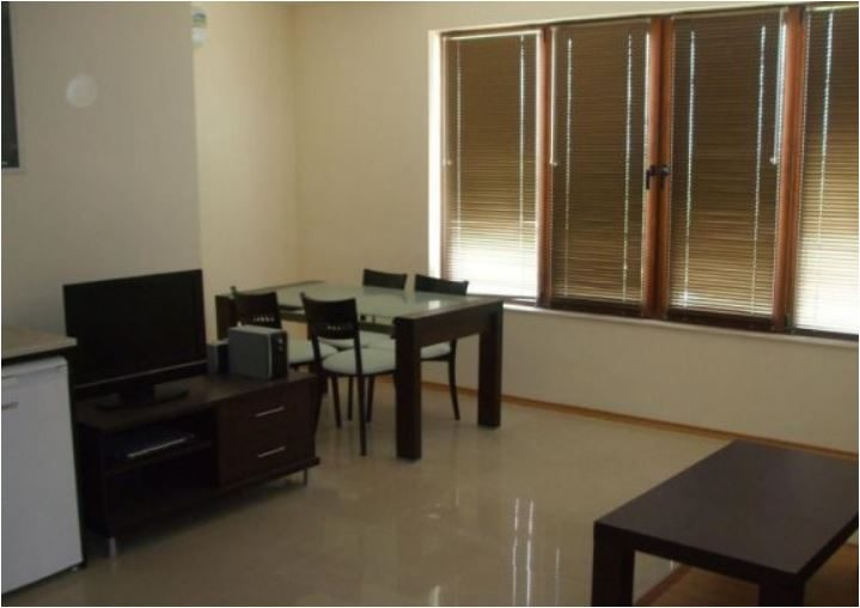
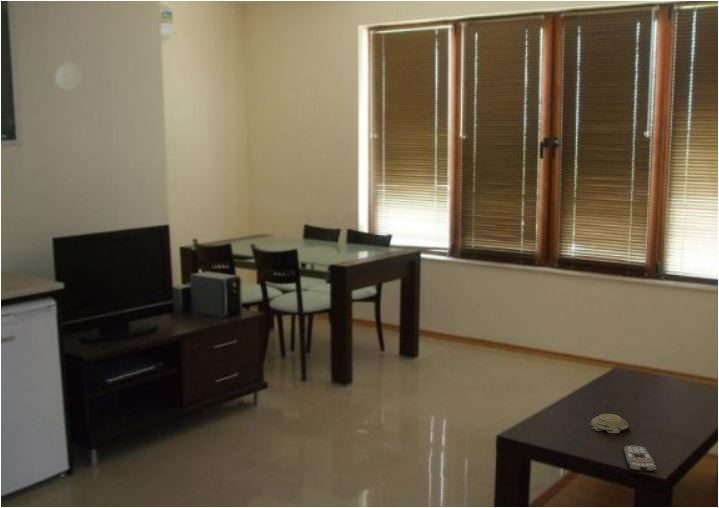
+ decorative bowl (609, 421)
+ remote control (638, 458)
